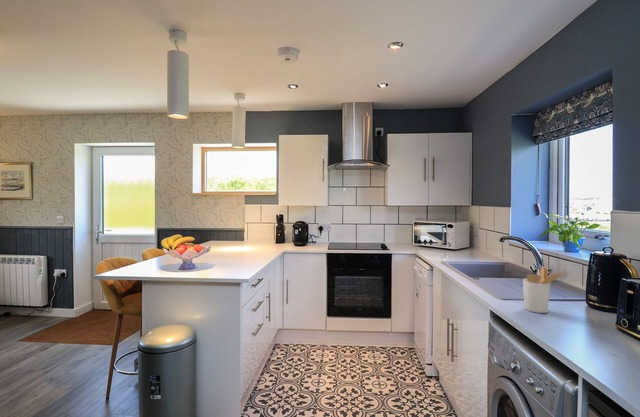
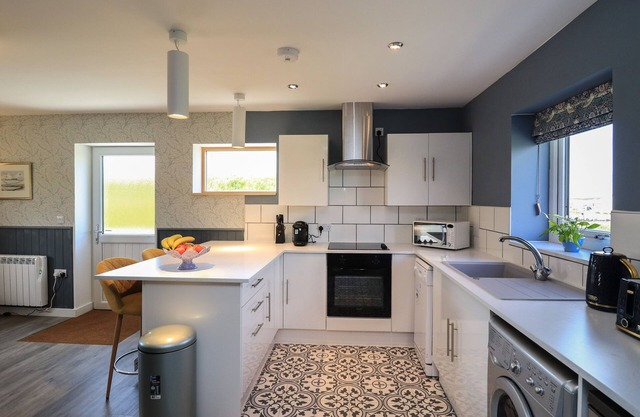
- utensil holder (542, 289)
